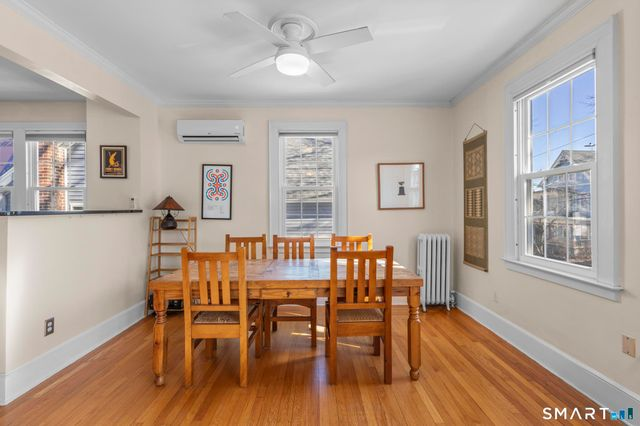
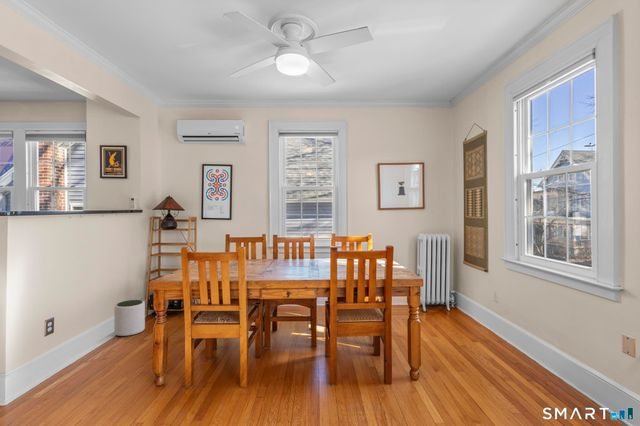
+ plant pot (129, 317)
